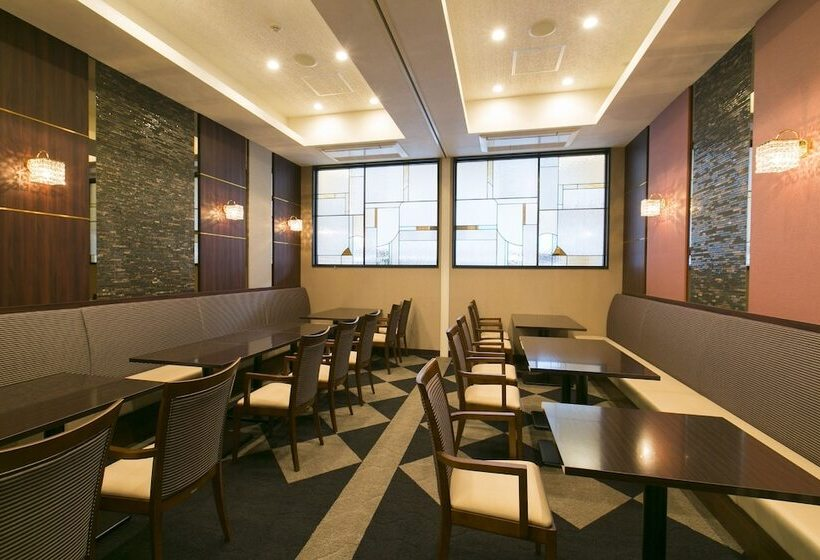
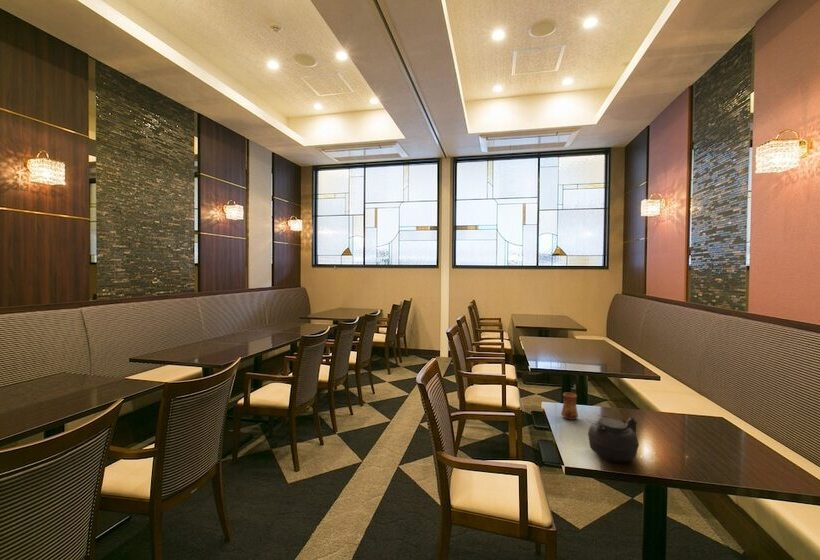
+ teapot (615, 437)
+ cup (569, 405)
